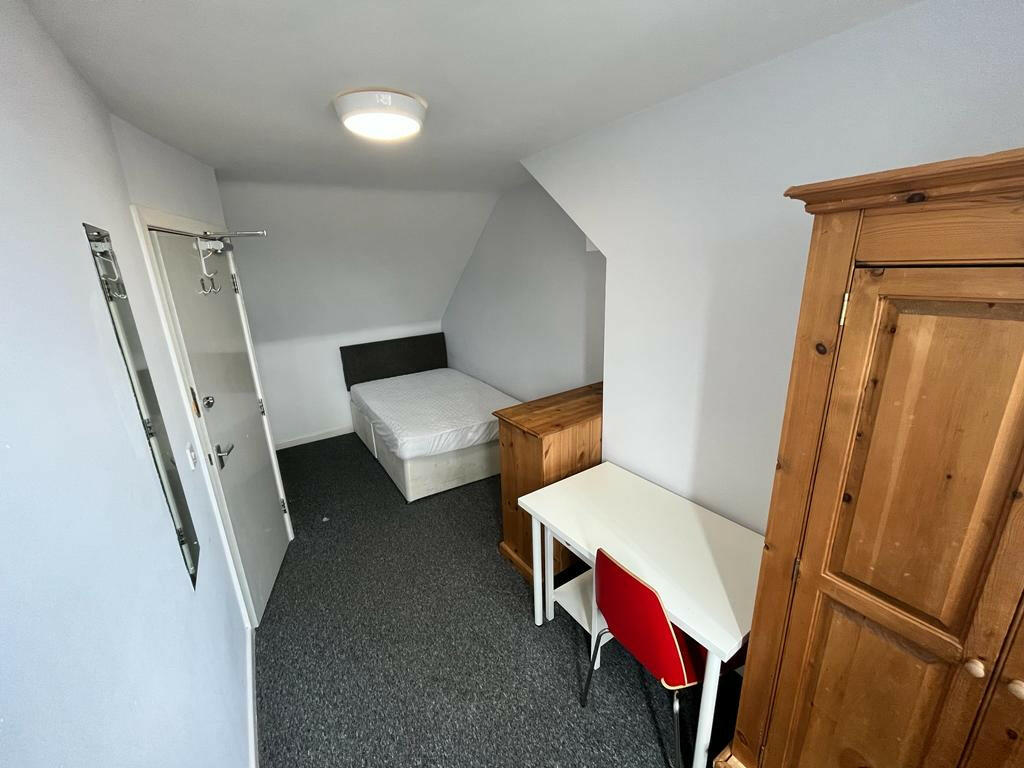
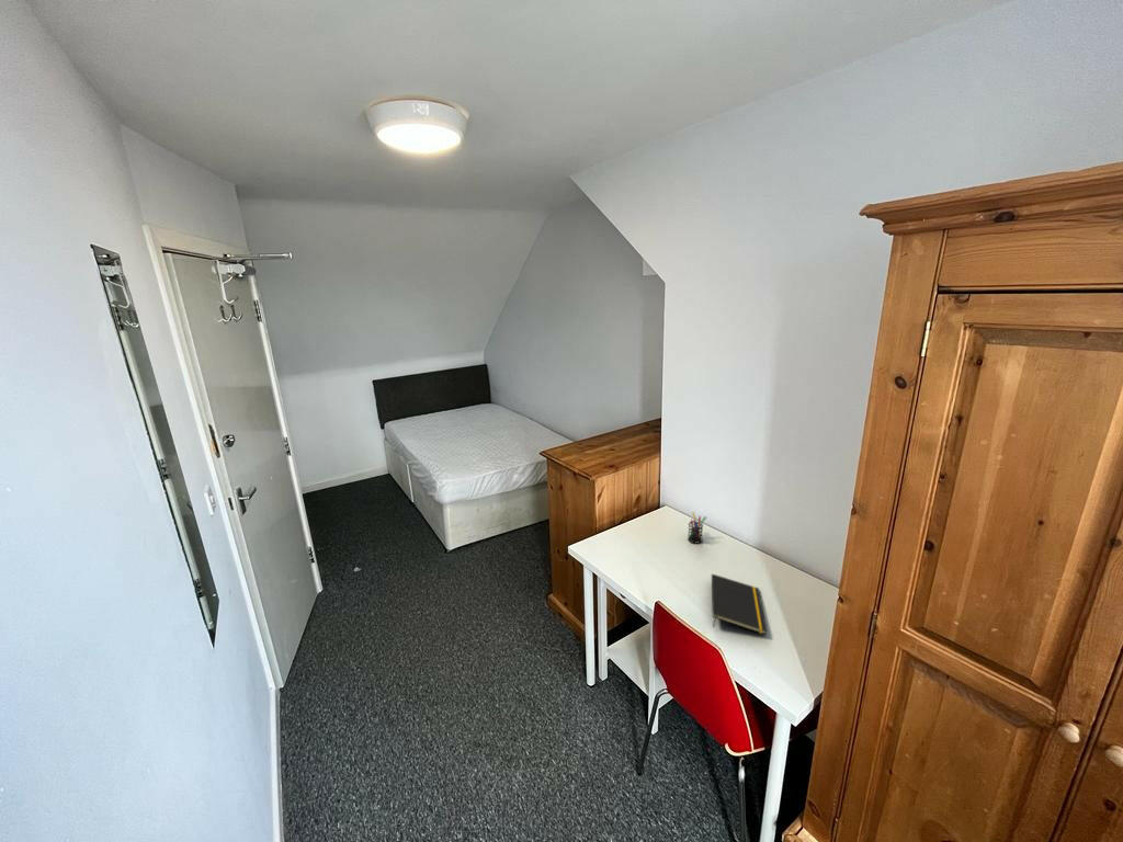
+ notepad (736, 601)
+ pen holder (697, 526)
